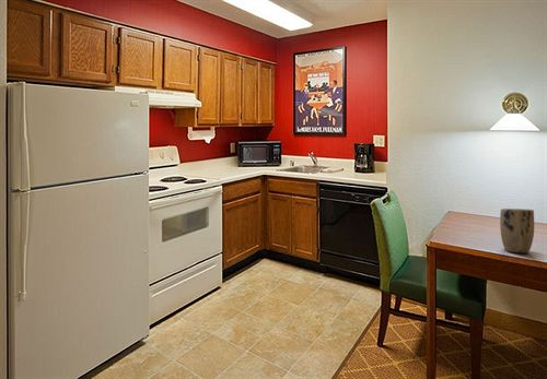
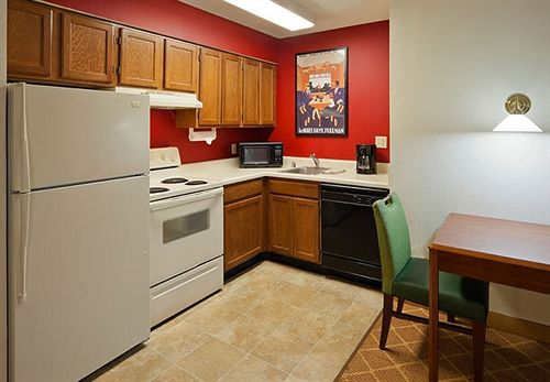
- plant pot (516, 229)
